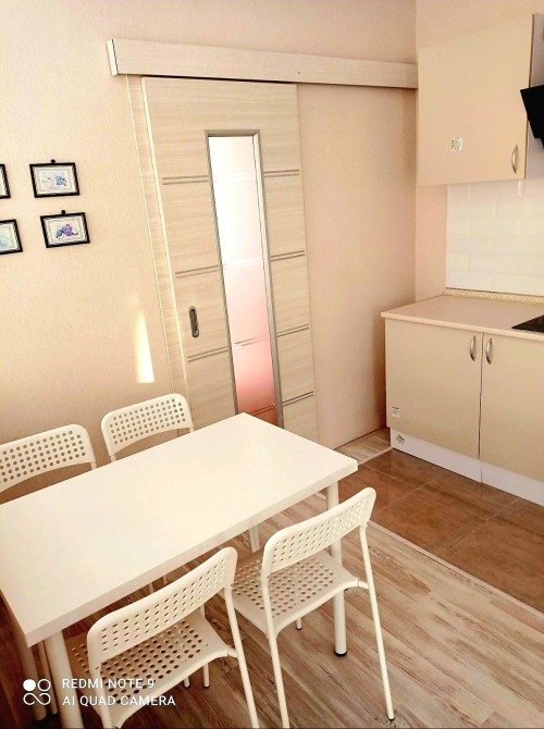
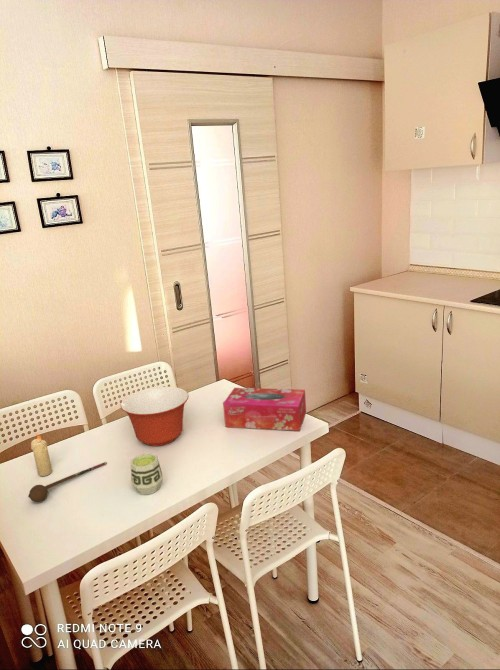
+ candle (40, 453)
+ cup (146, 474)
+ tissue box (265, 408)
+ spoon (70, 476)
+ mixing bowl (157, 418)
